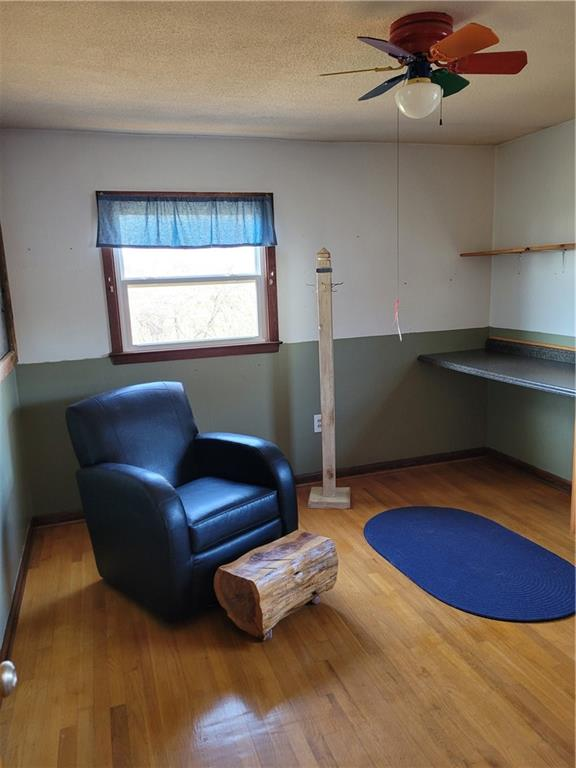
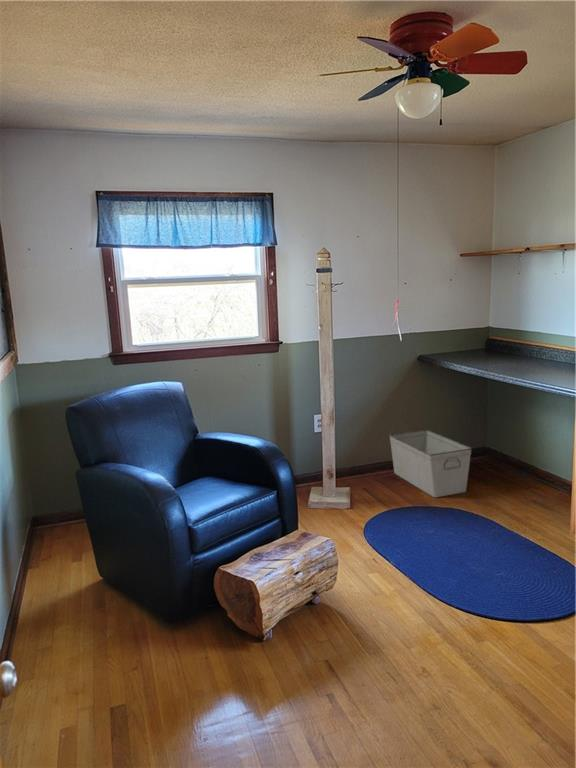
+ storage bin (428, 461)
